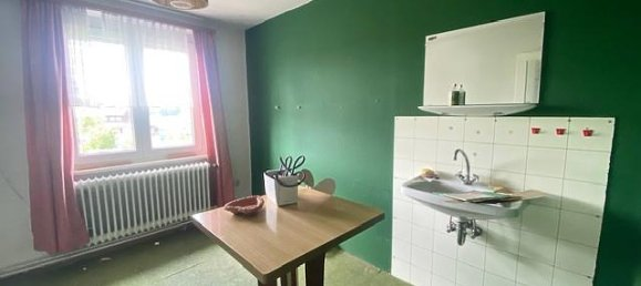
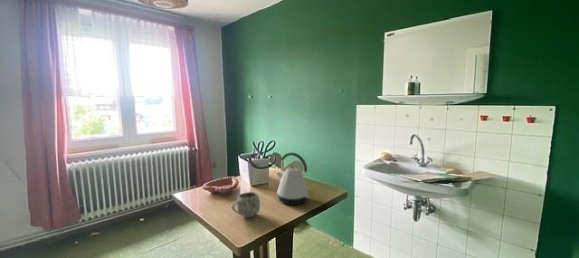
+ mug (245, 206)
+ kettle (291, 176)
